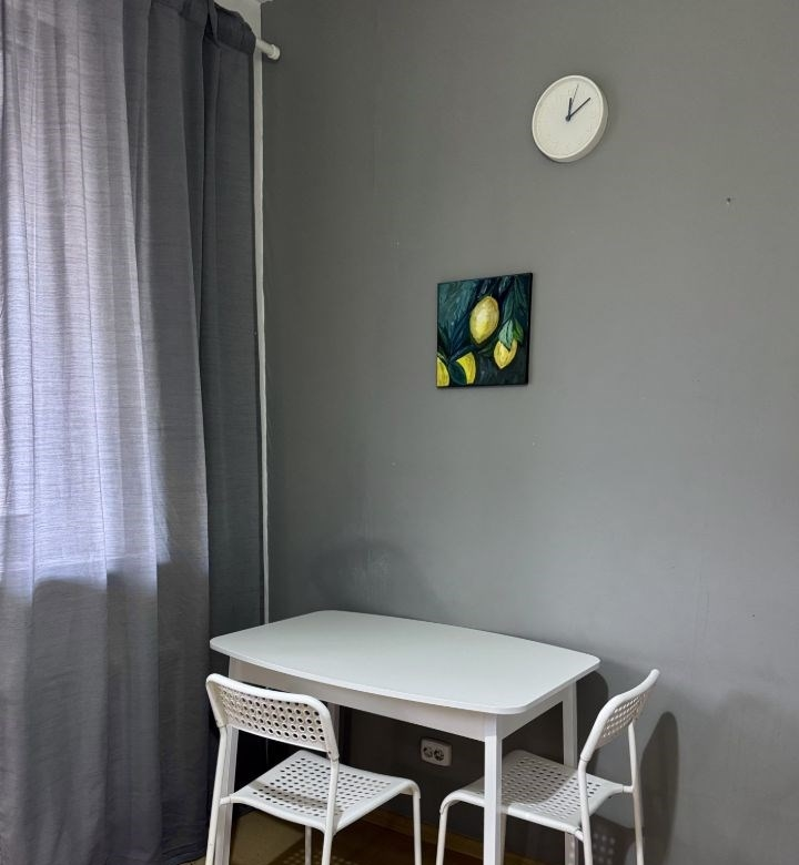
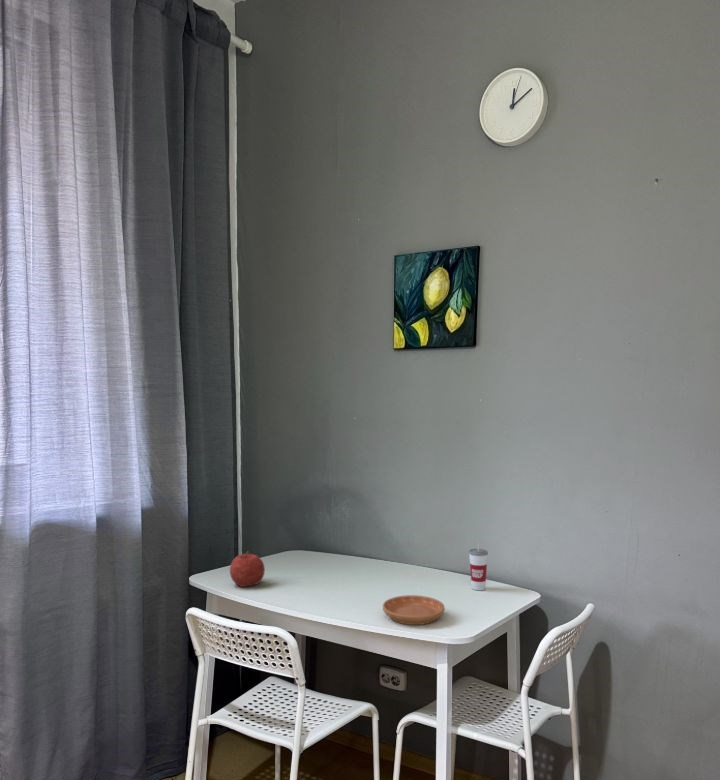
+ saucer (413, 610)
+ fruit (247, 567)
+ cup (478, 563)
